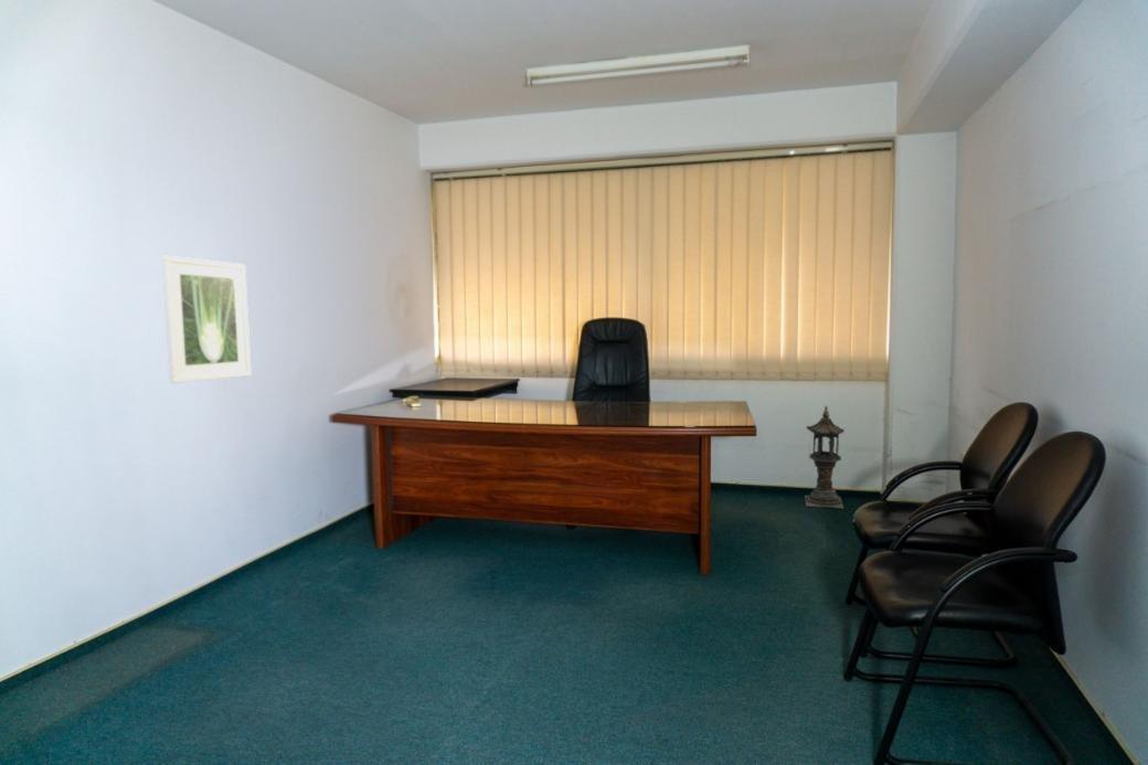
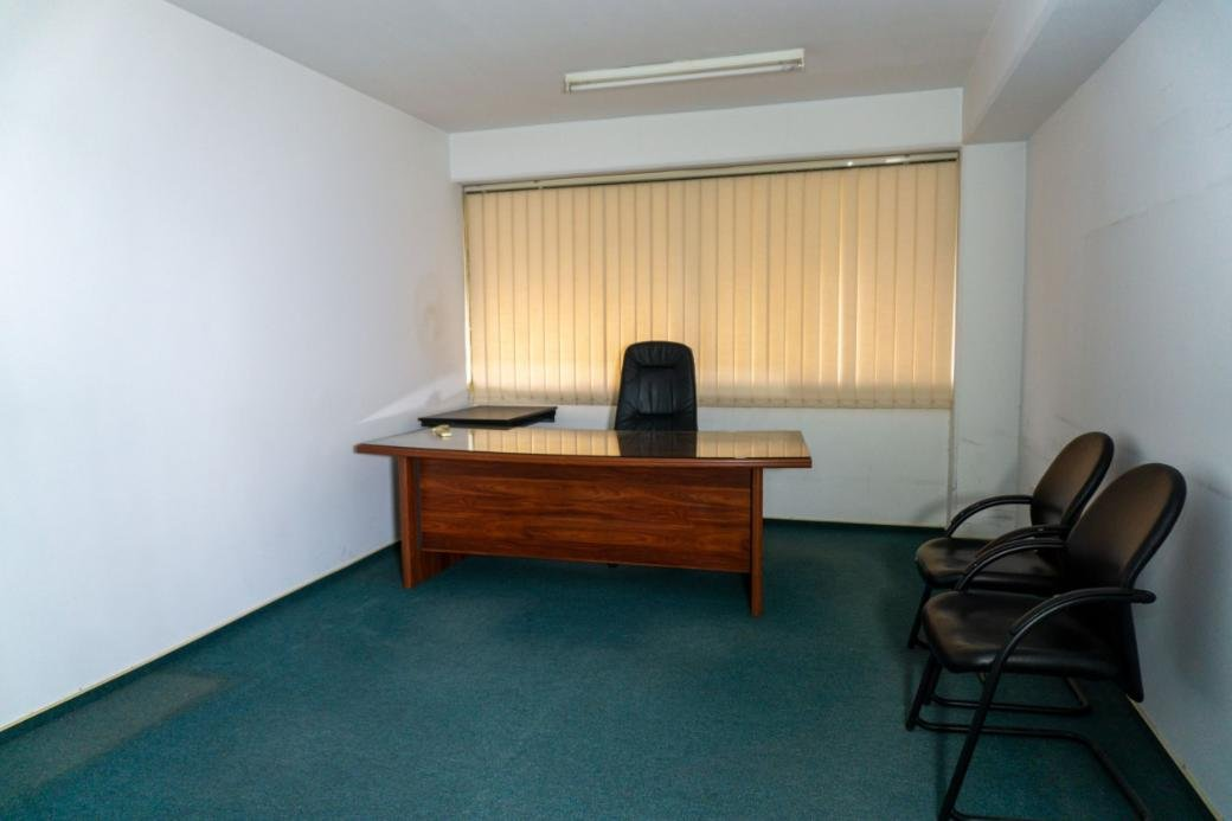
- lantern (823, 454)
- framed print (209, 320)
